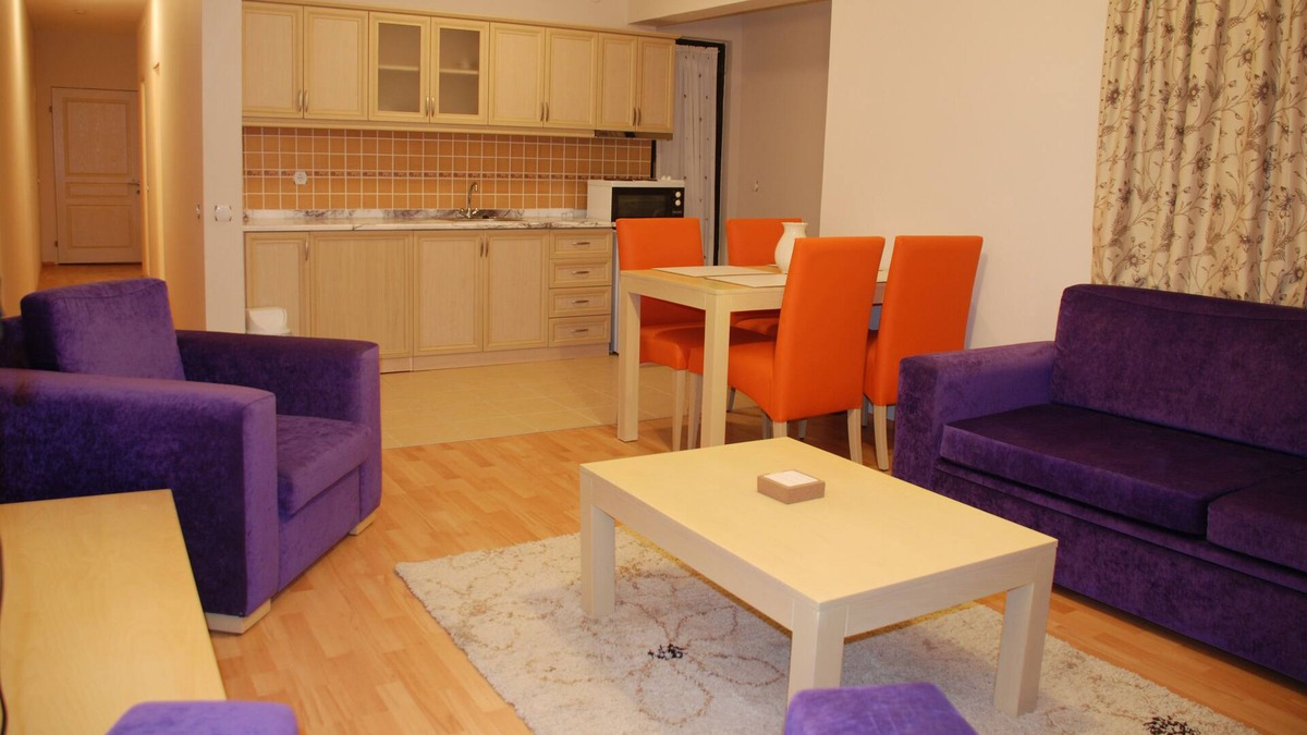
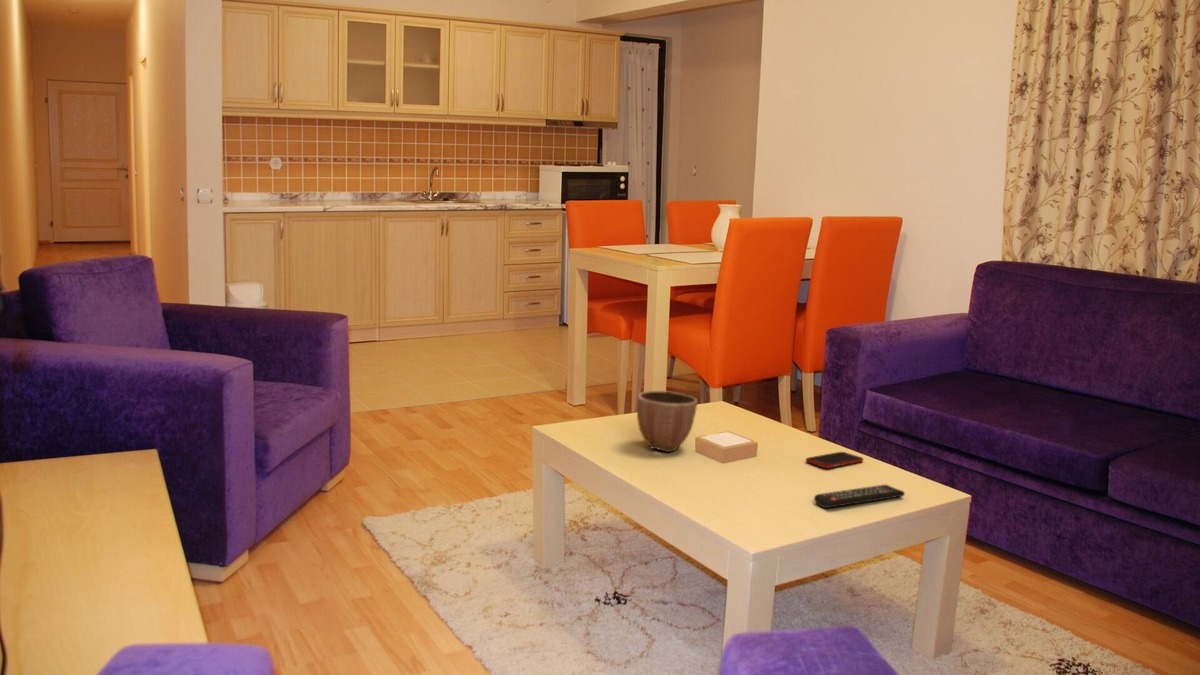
+ cell phone (834, 459)
+ remote control (859, 496)
+ decorative bowl (665, 423)
